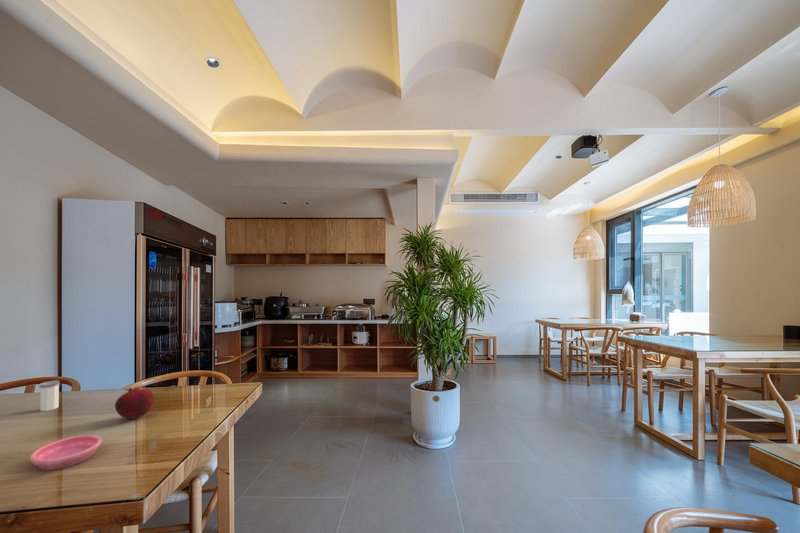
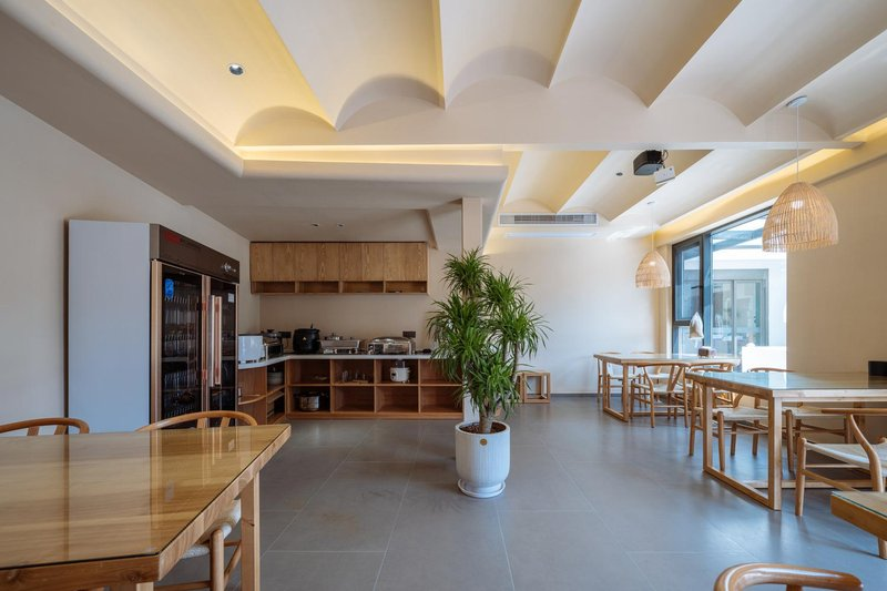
- fruit (135, 402)
- salt shaker (49, 395)
- saucer (67, 452)
